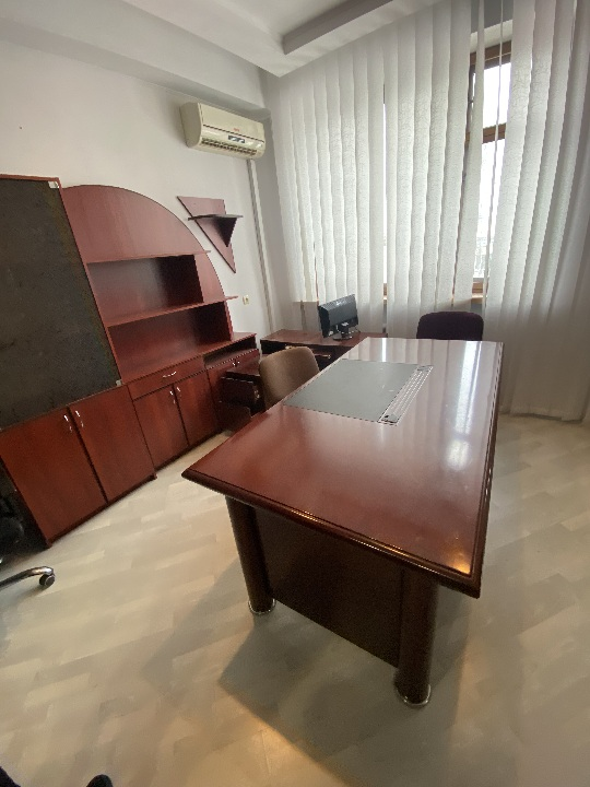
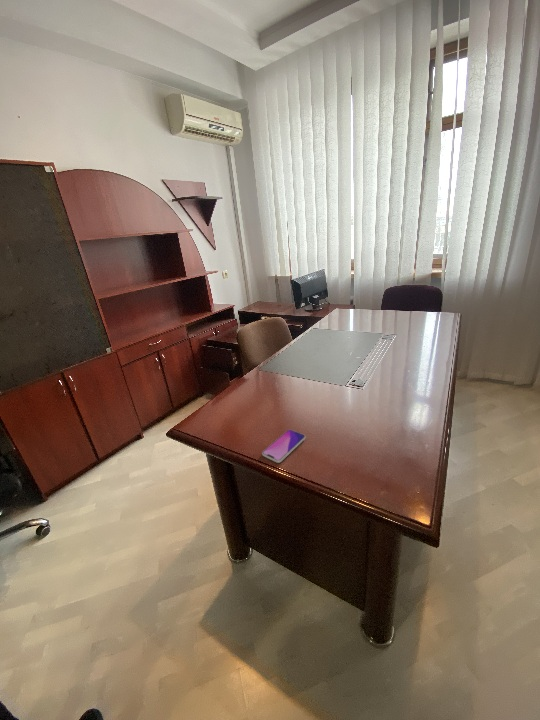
+ smartphone (284, 445)
